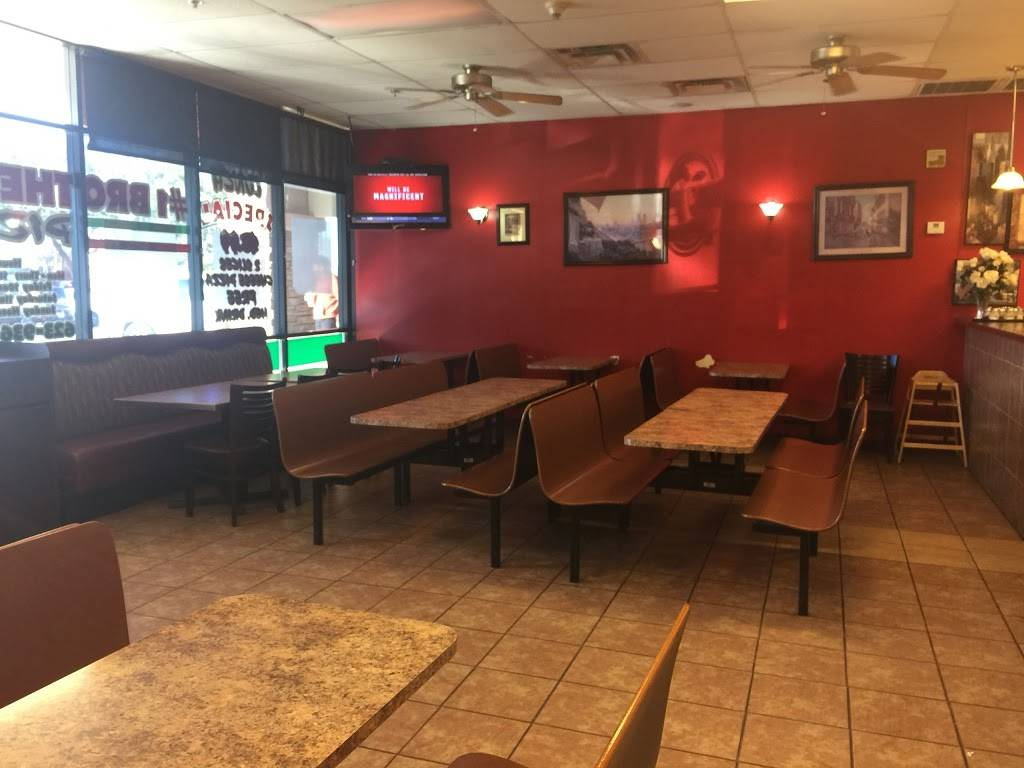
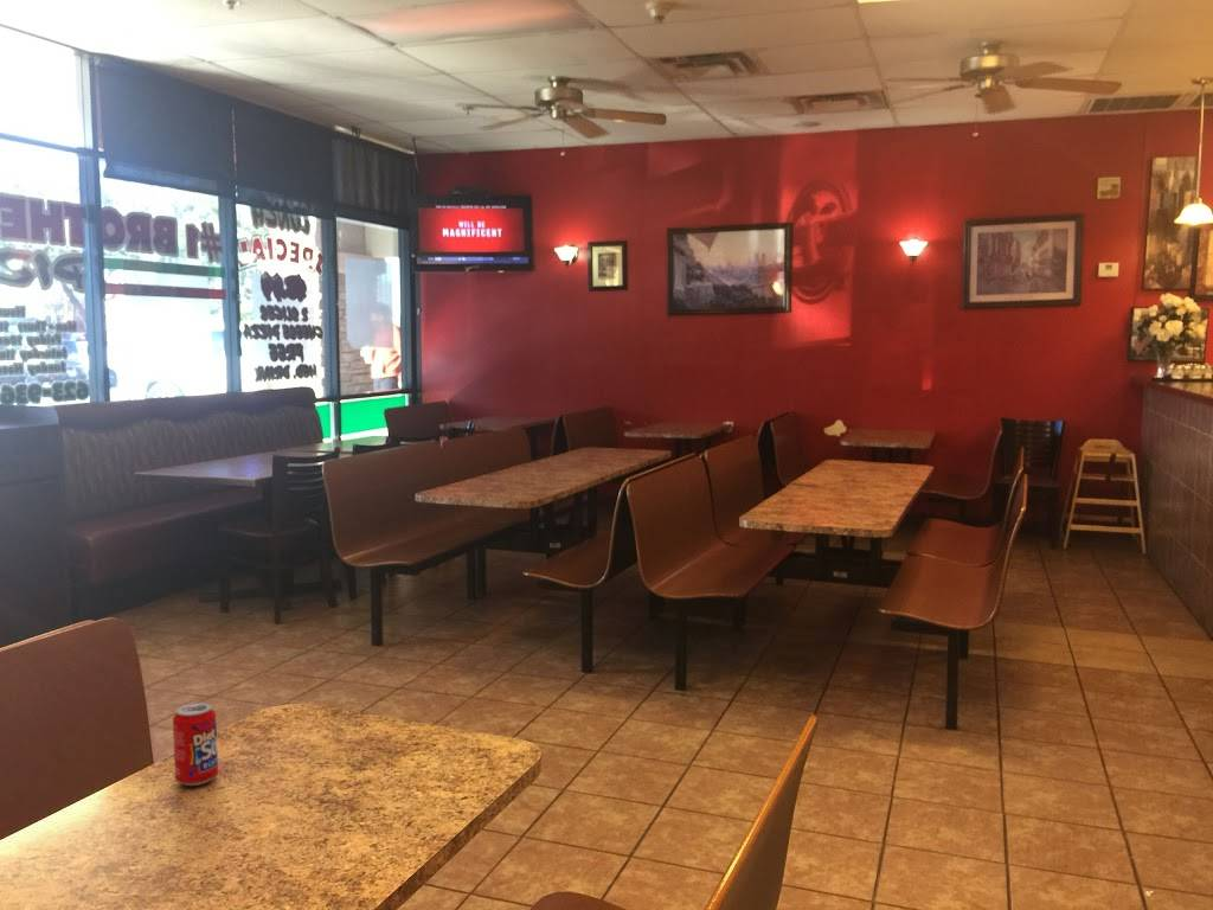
+ beverage can (195, 744)
